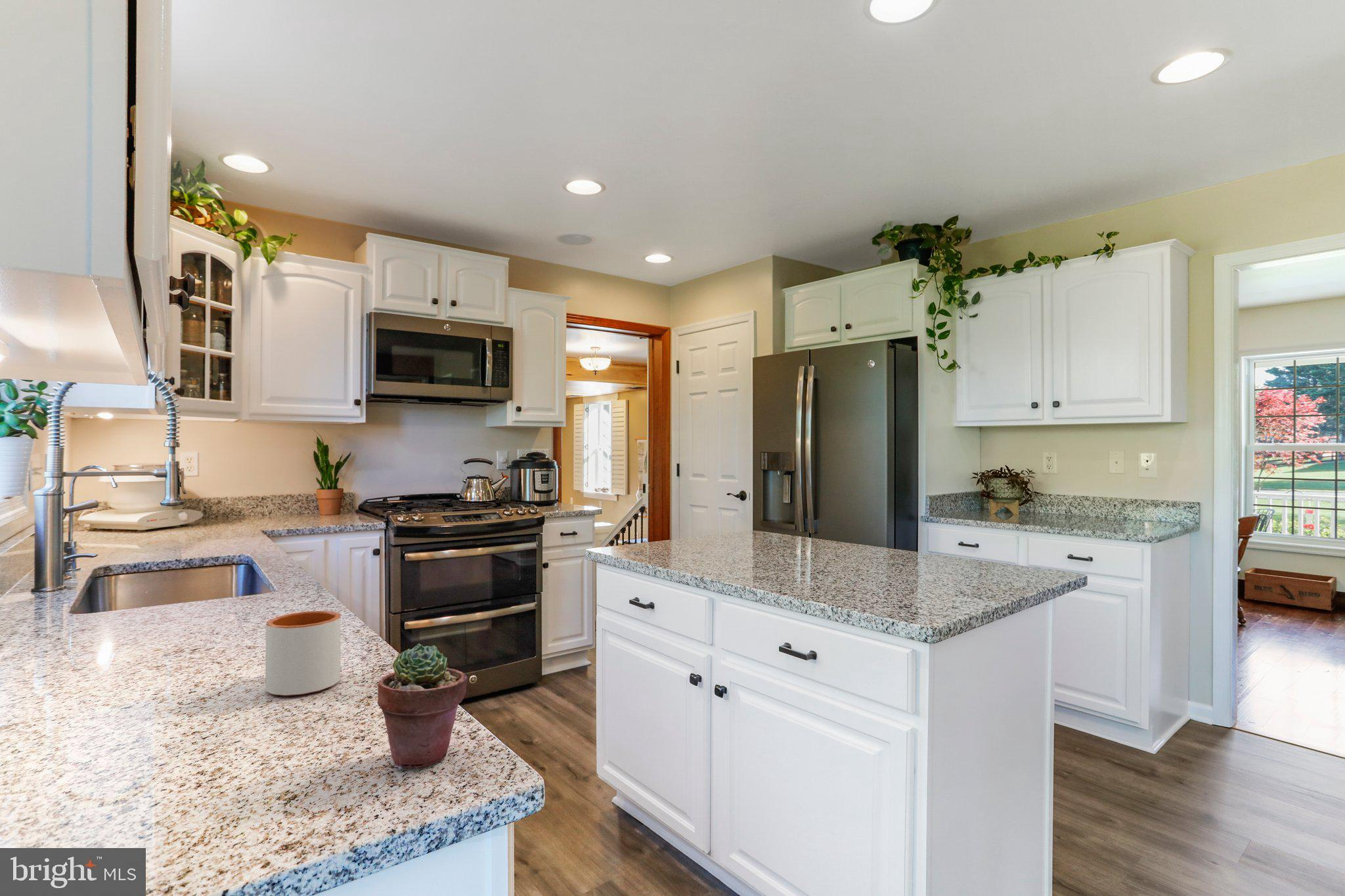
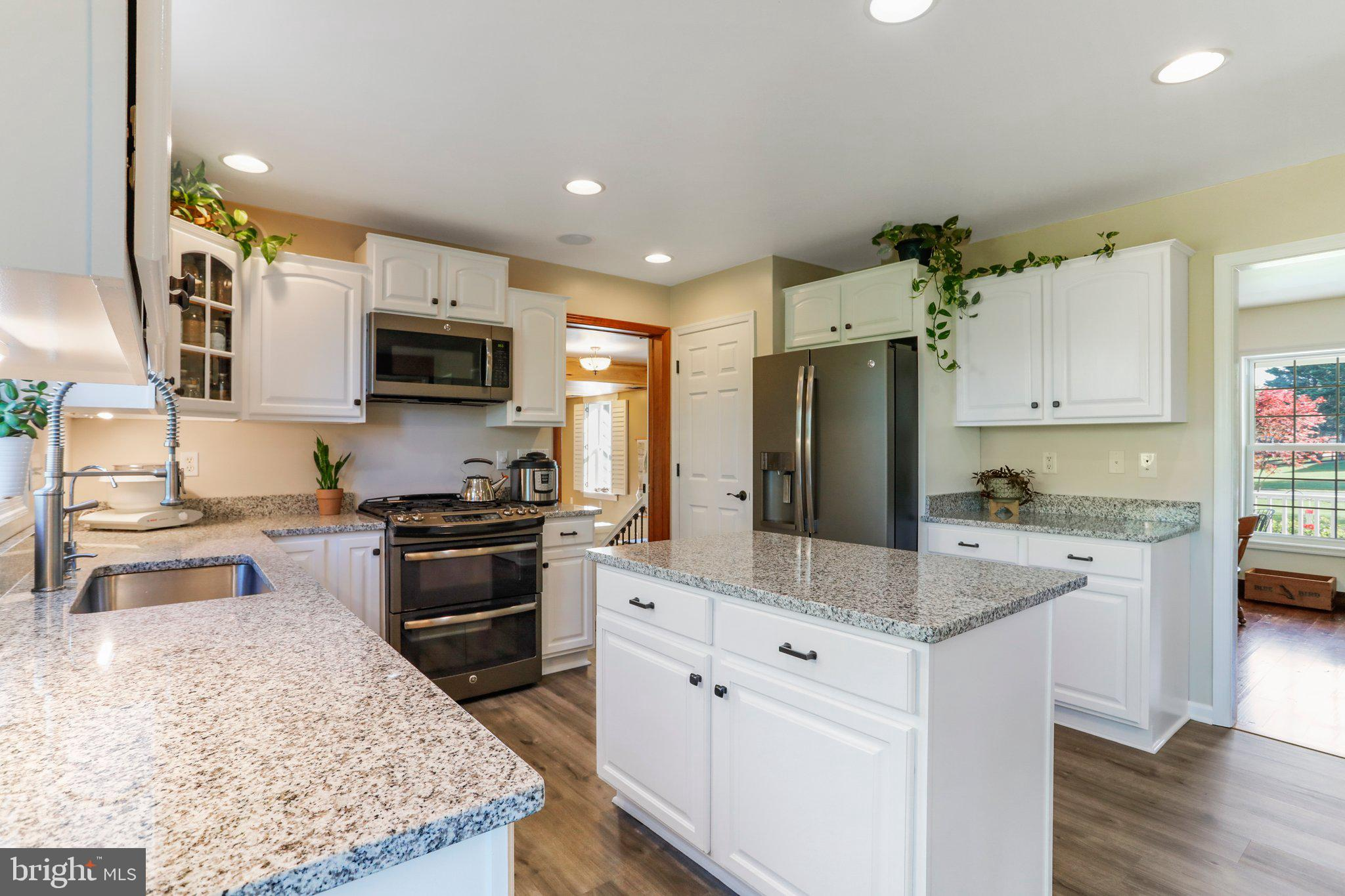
- potted succulent (422, 700)
- mug (301, 649)
